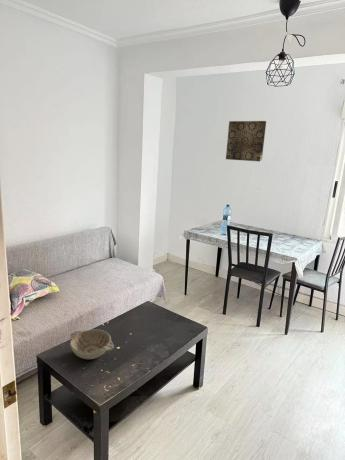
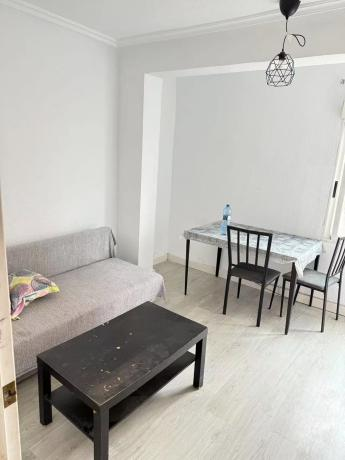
- wall art (245, 141)
- decorative bowl (90, 346)
